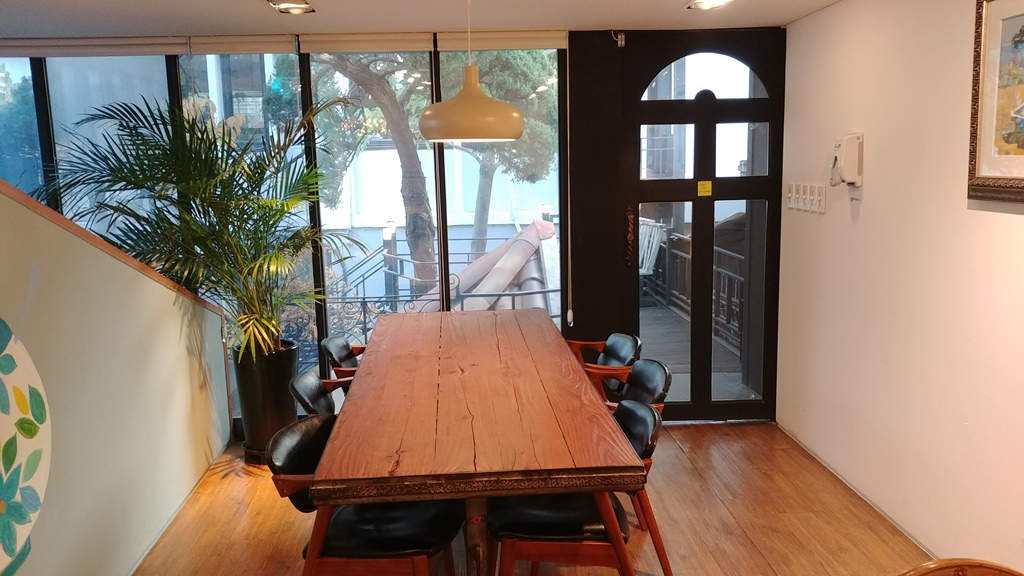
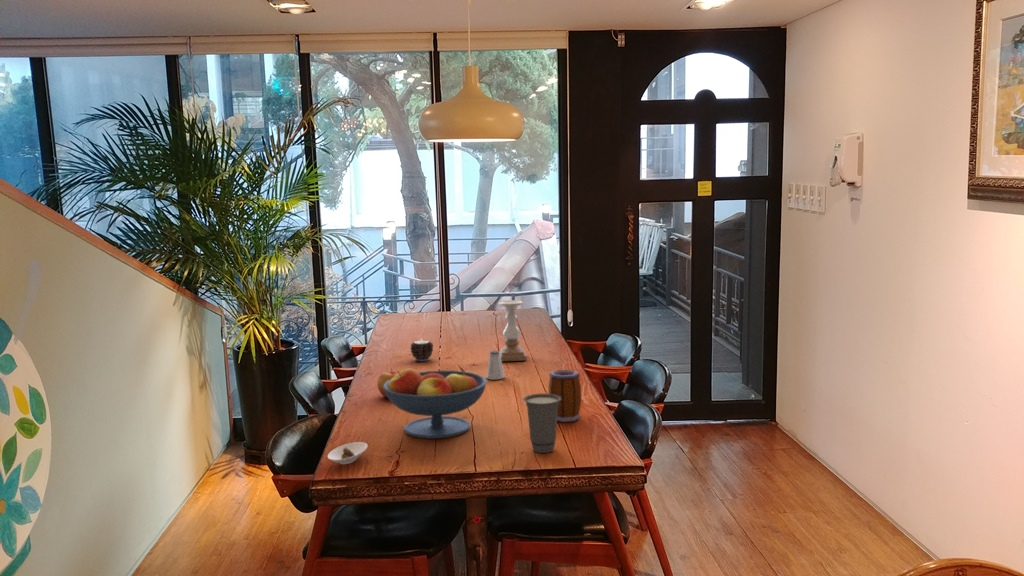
+ cup (542, 424)
+ fruit bowl (436, 397)
+ mug (564, 394)
+ saltshaker (495, 364)
+ candle holder (511, 330)
+ candle (421, 348)
+ apple (388, 380)
+ saucer (348, 454)
